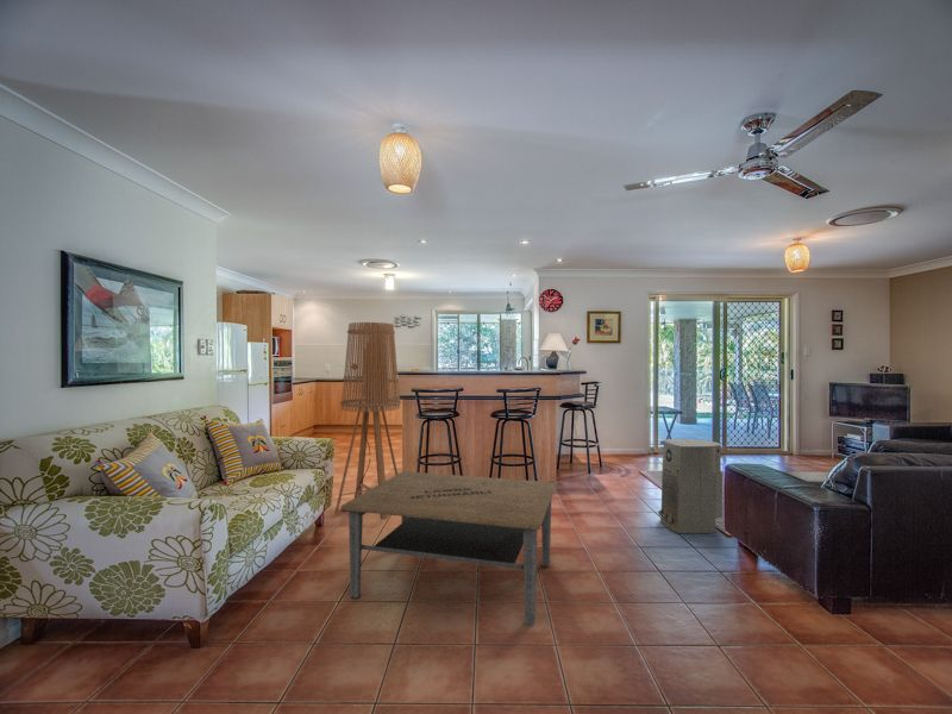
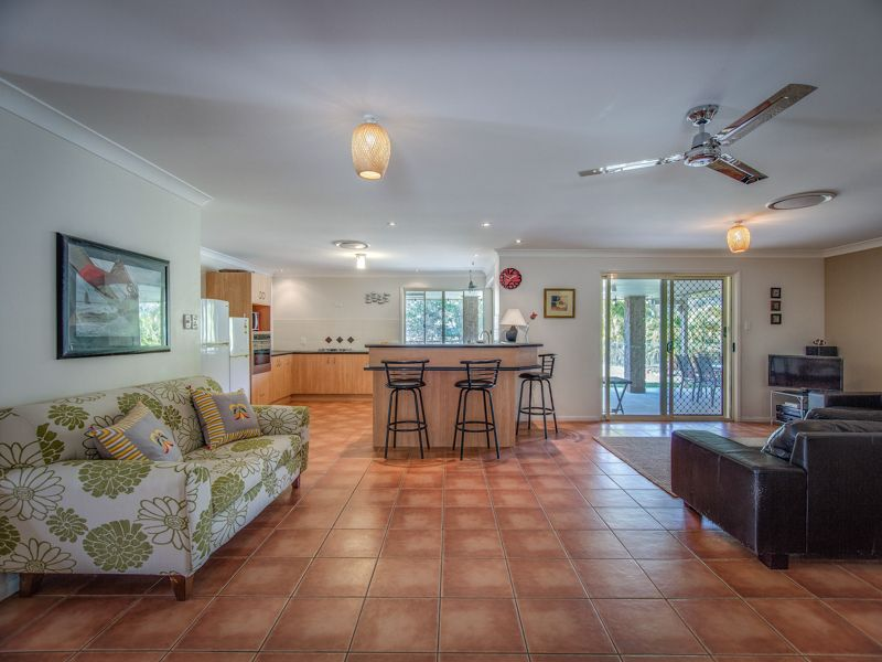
- coffee table (457, 536)
- floor lamp (372, 415)
- air purifier (690, 483)
